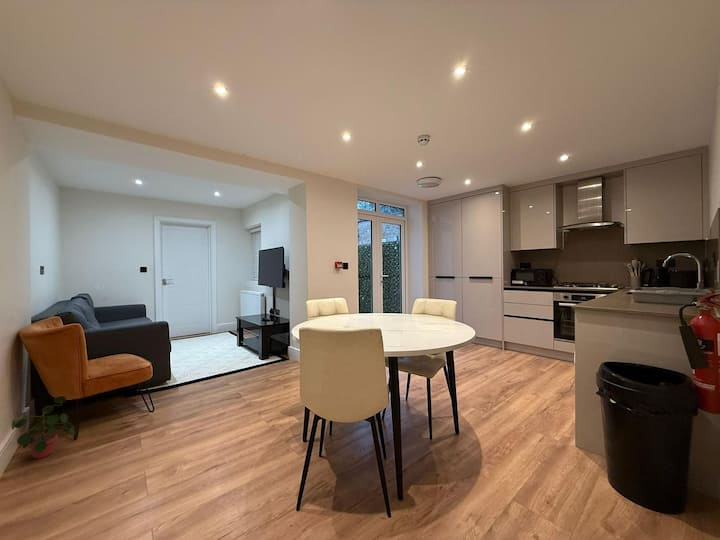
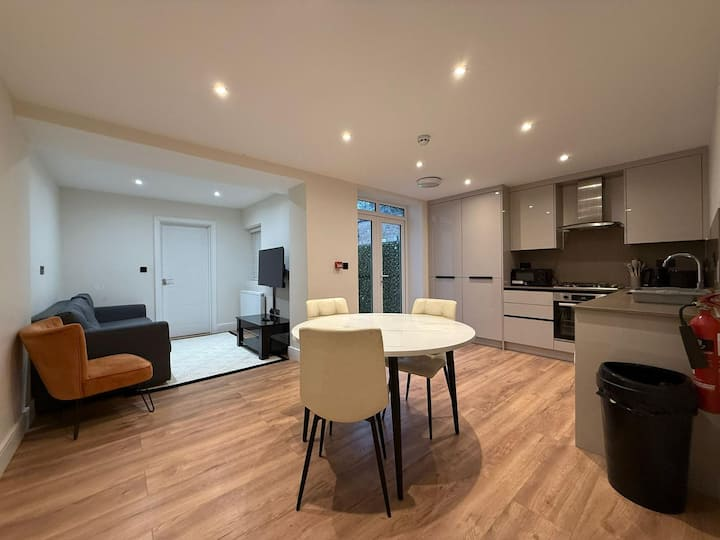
- potted plant (45, 426)
